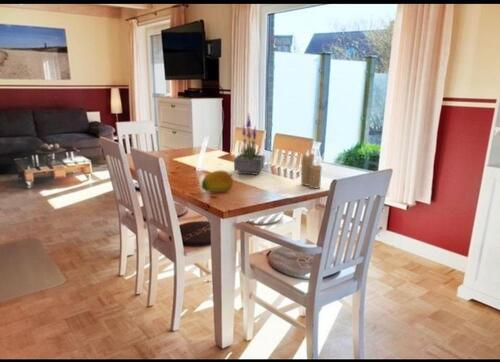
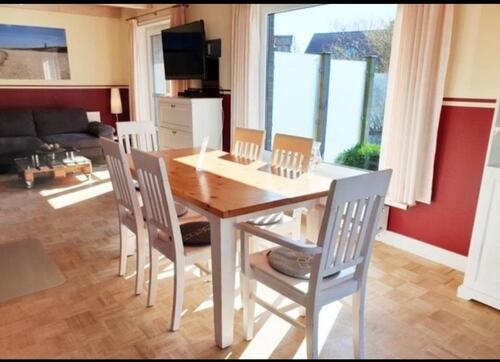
- candle (311, 168)
- potted plant (249, 142)
- fruit (217, 181)
